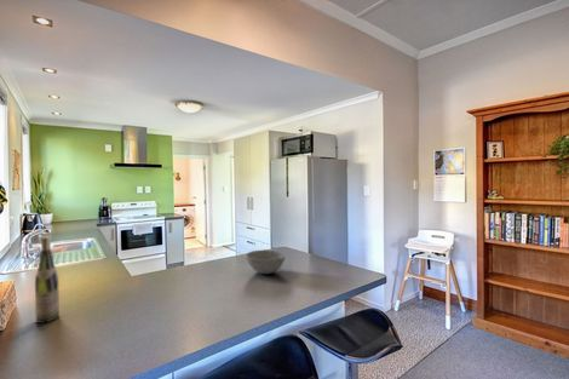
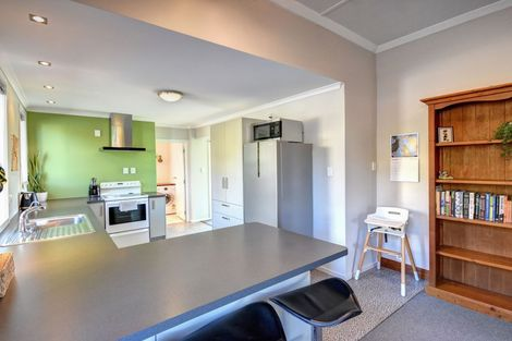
- bowl (265, 263)
- wine bottle (46, 277)
